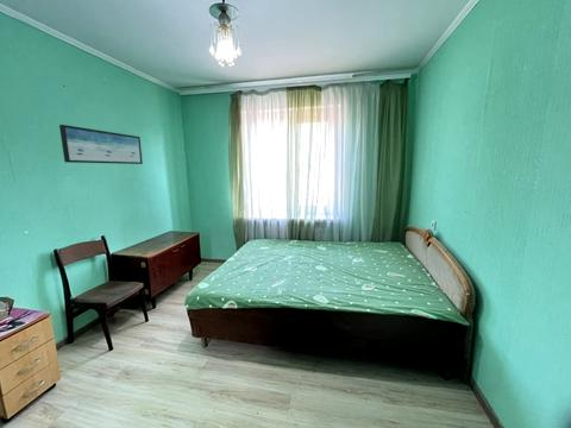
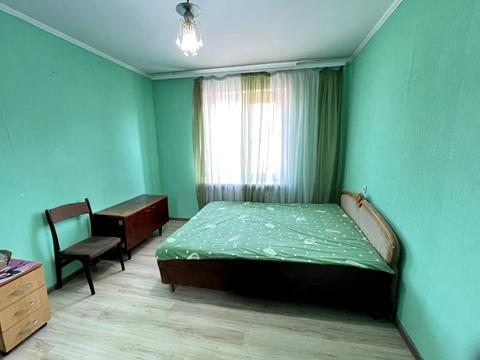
- wall art (107, 147)
